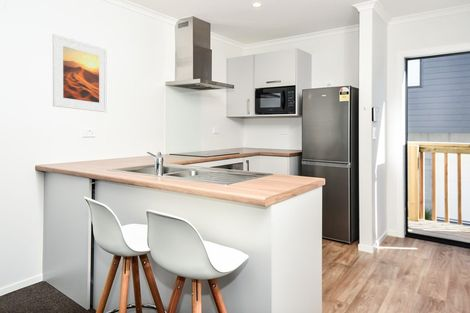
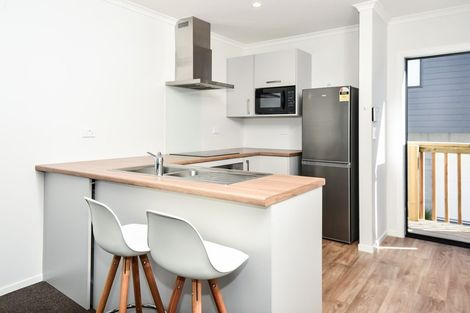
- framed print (81, 75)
